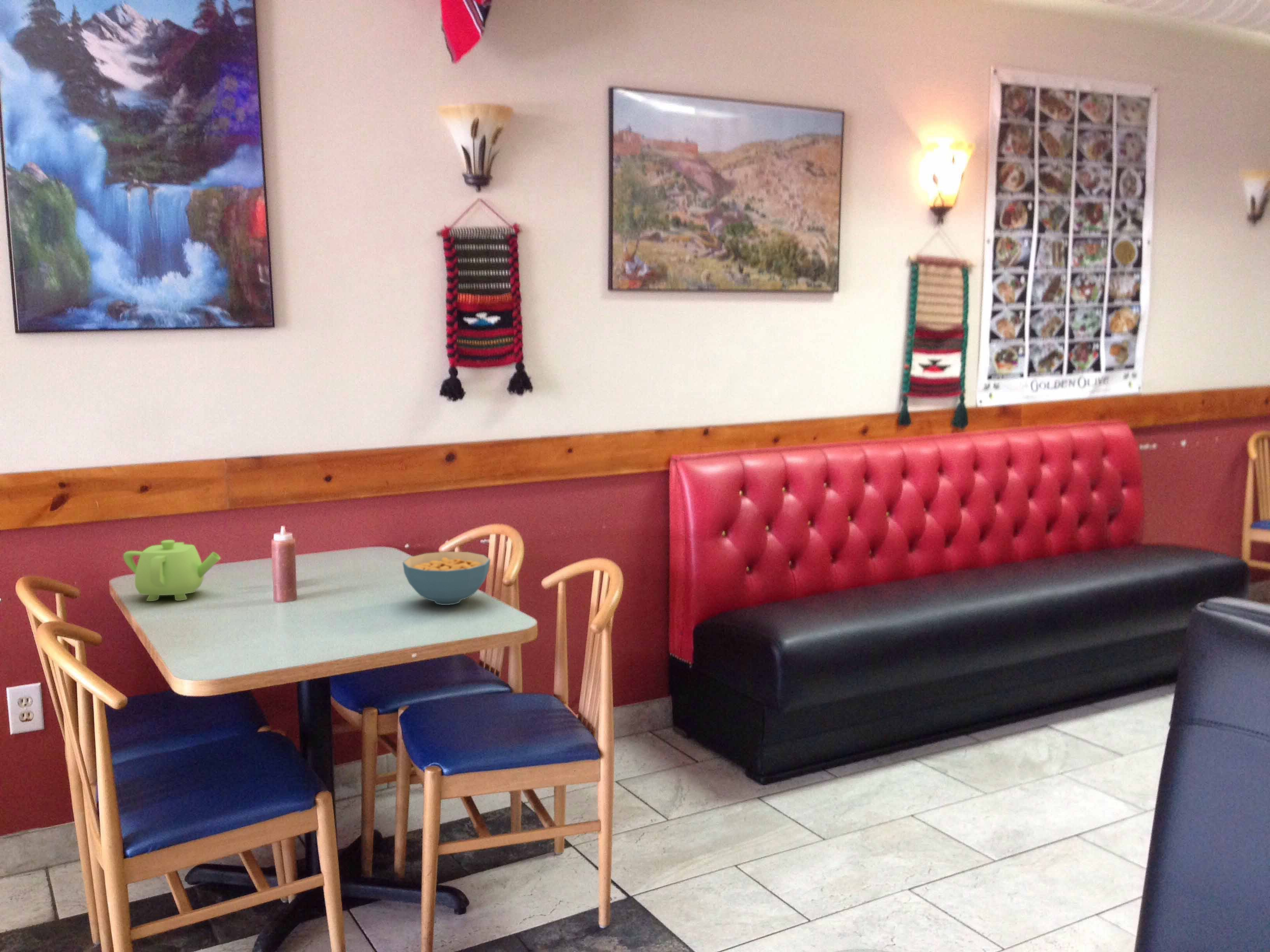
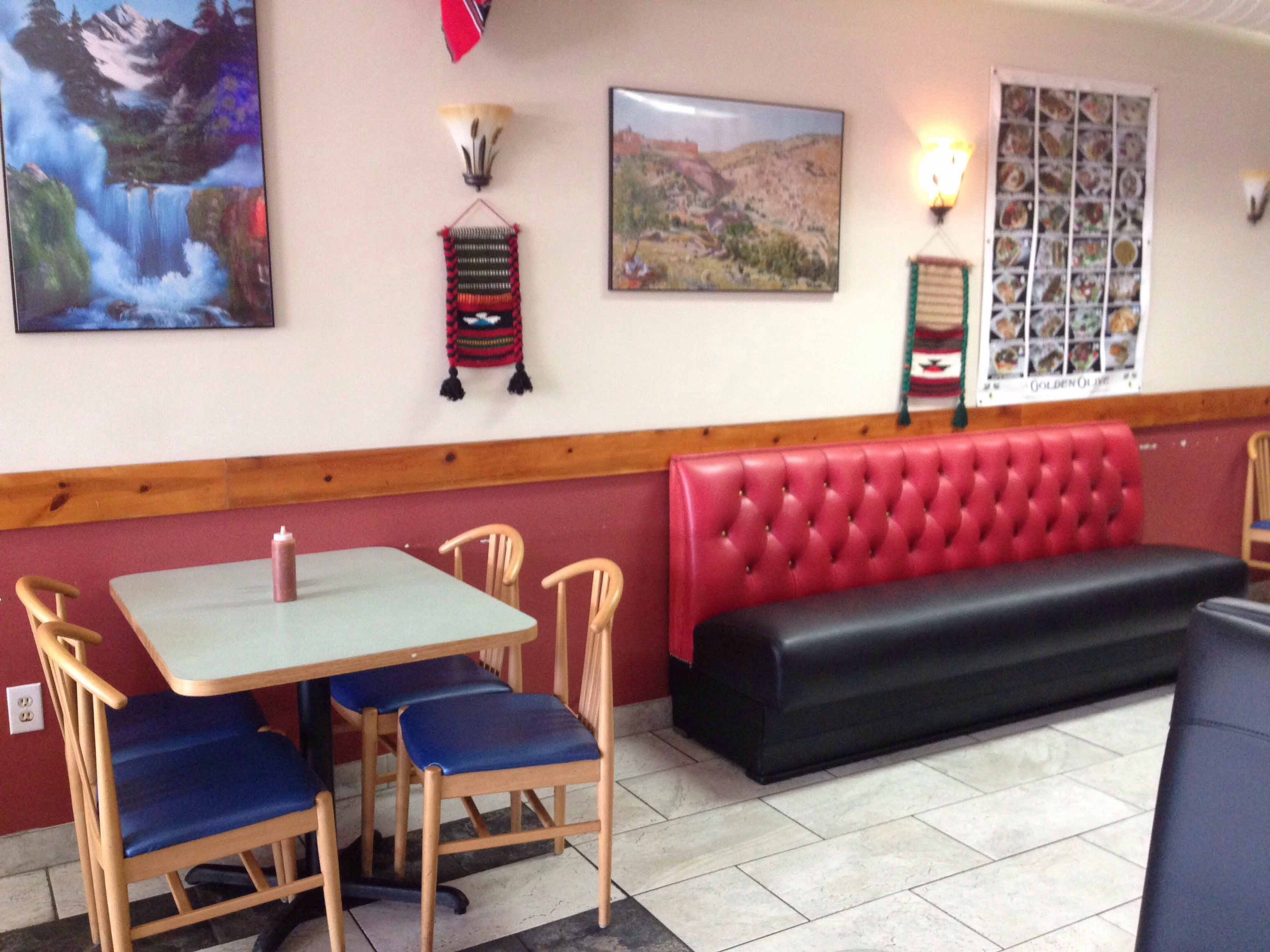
- cereal bowl (447, 581)
- teapot (173, 568)
